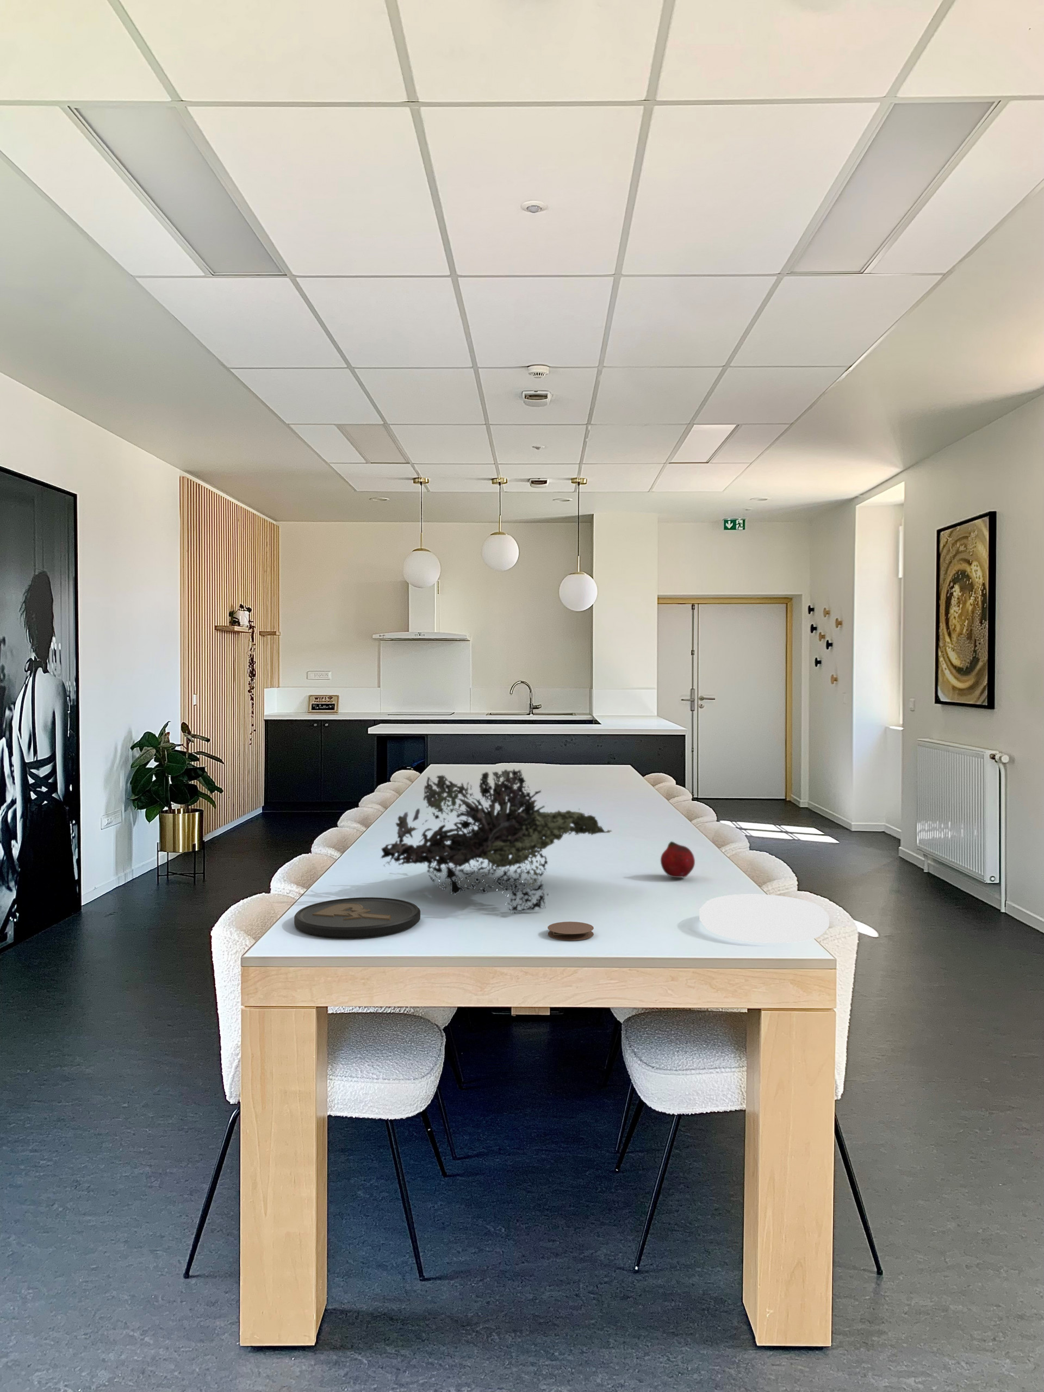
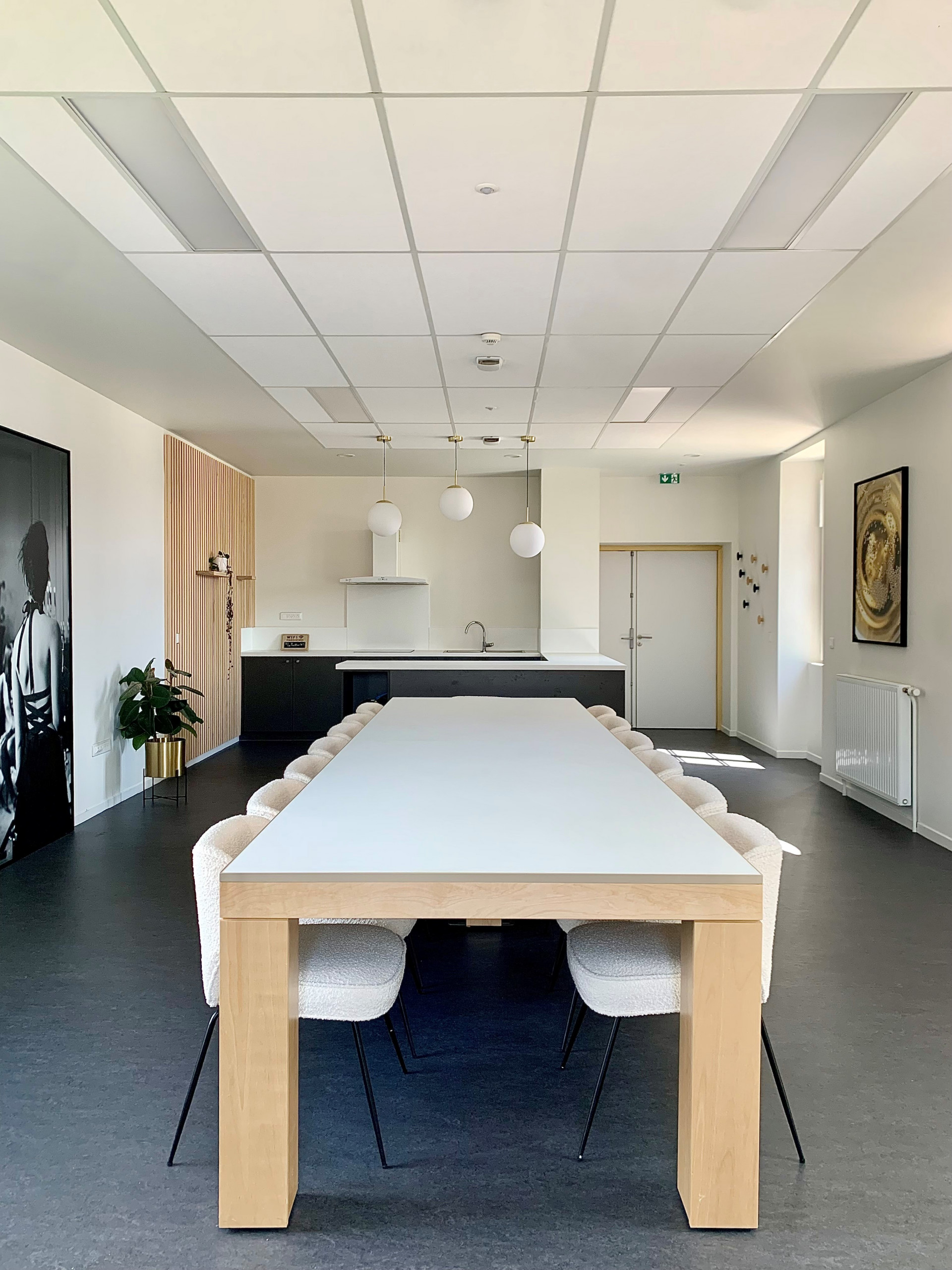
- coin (358, 916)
- plant (498, 825)
- fruit (678, 859)
- coaster (570, 931)
- plate (763, 916)
